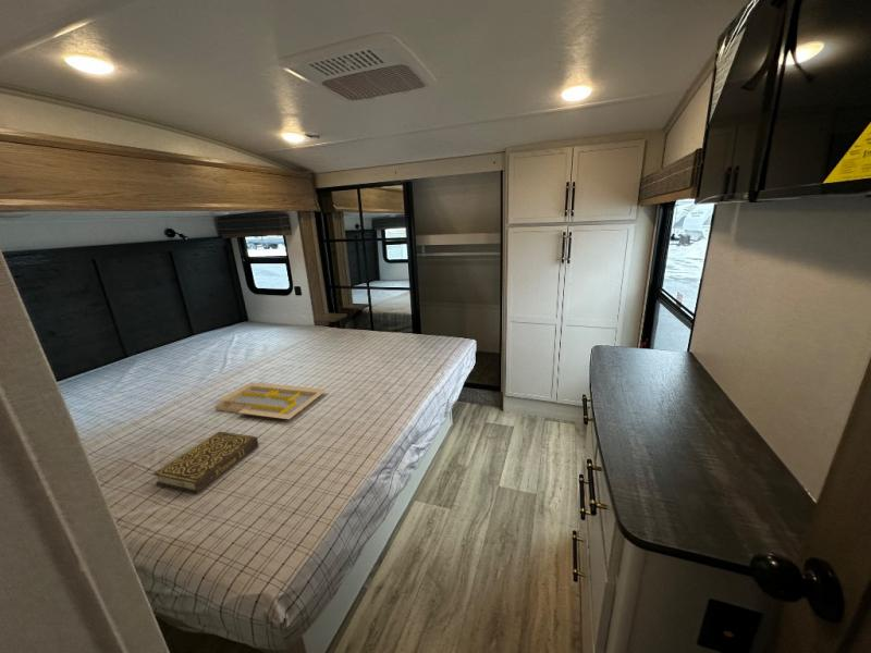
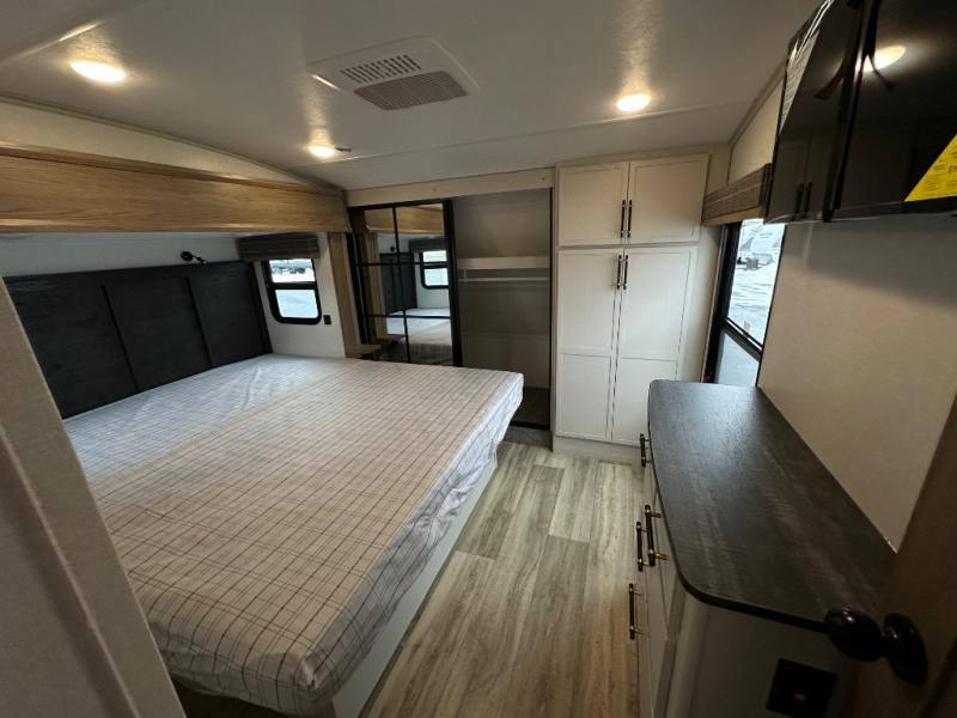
- serving tray (268, 399)
- book (211, 456)
